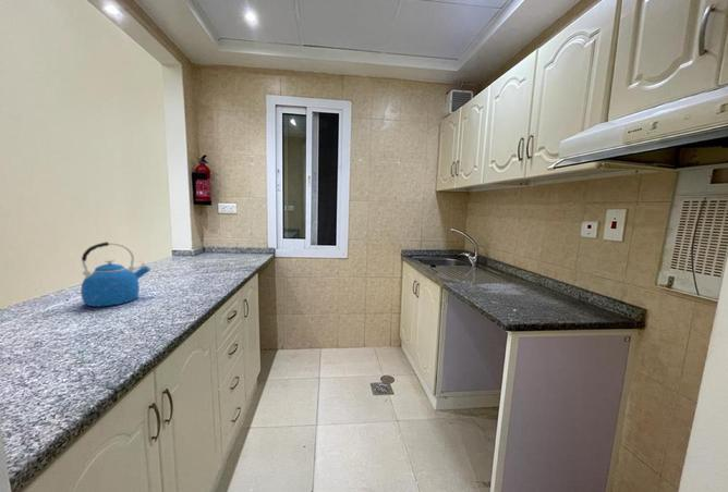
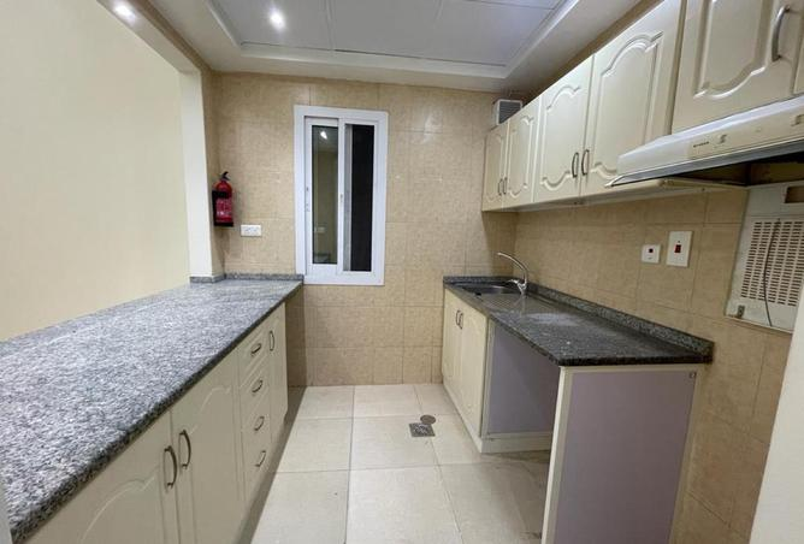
- kettle (117, 270)
